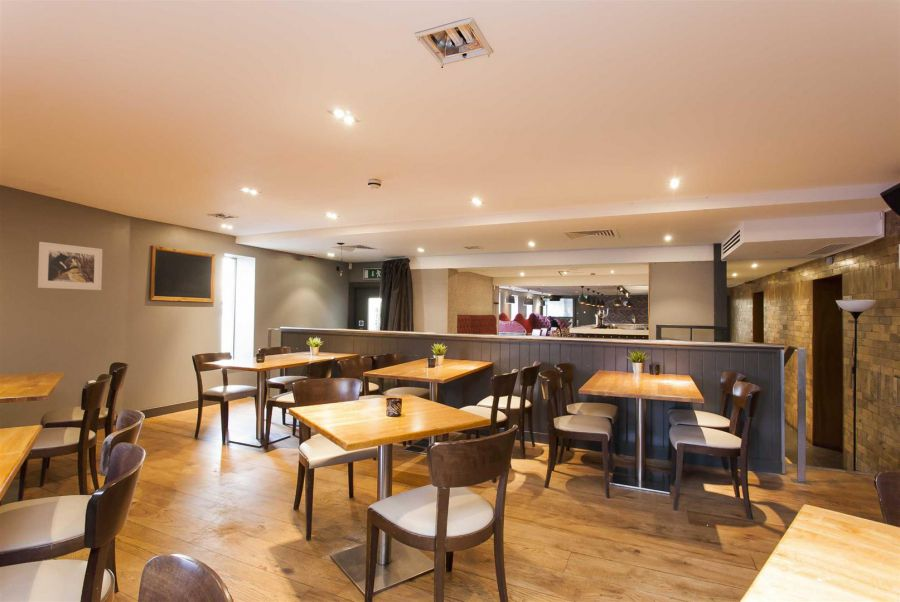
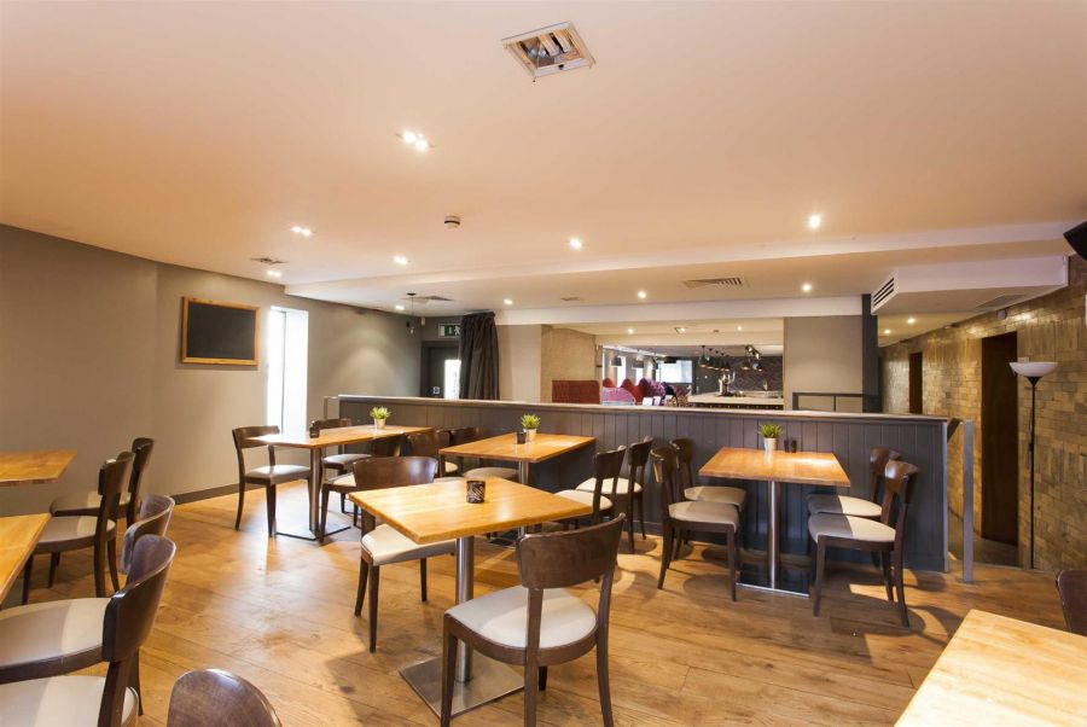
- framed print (71, 267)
